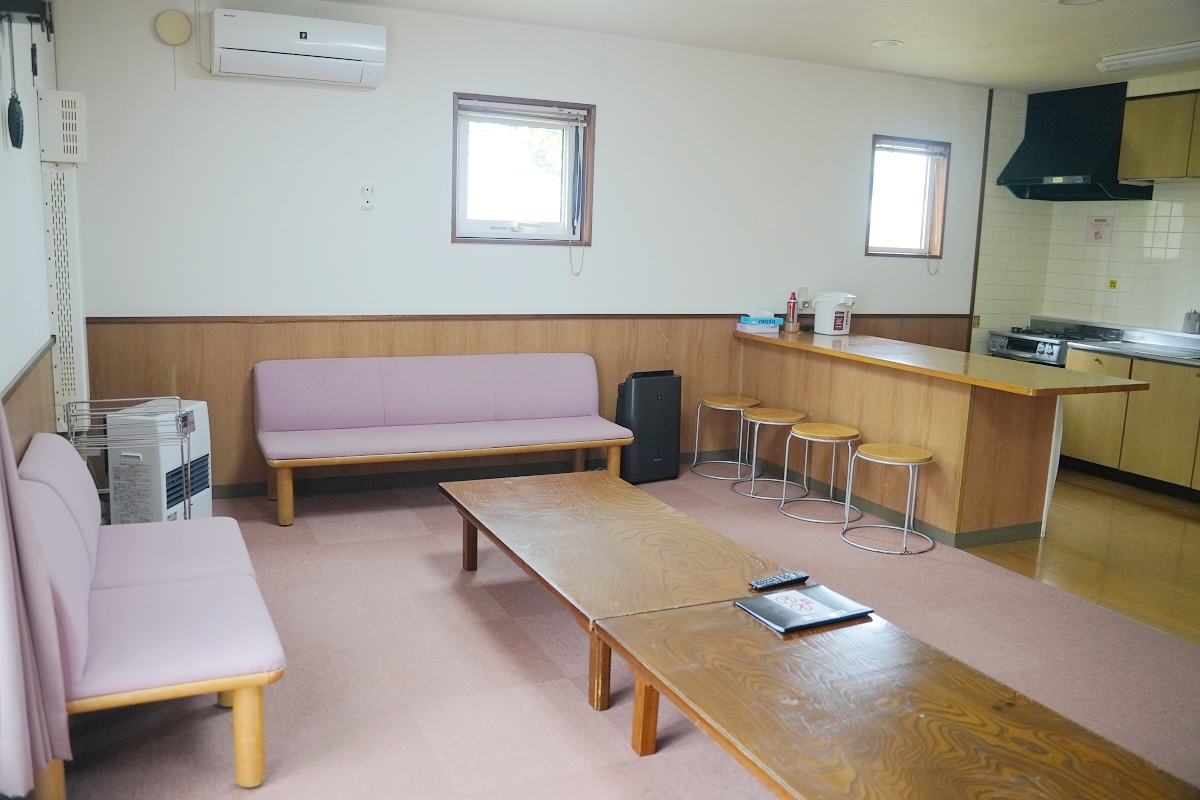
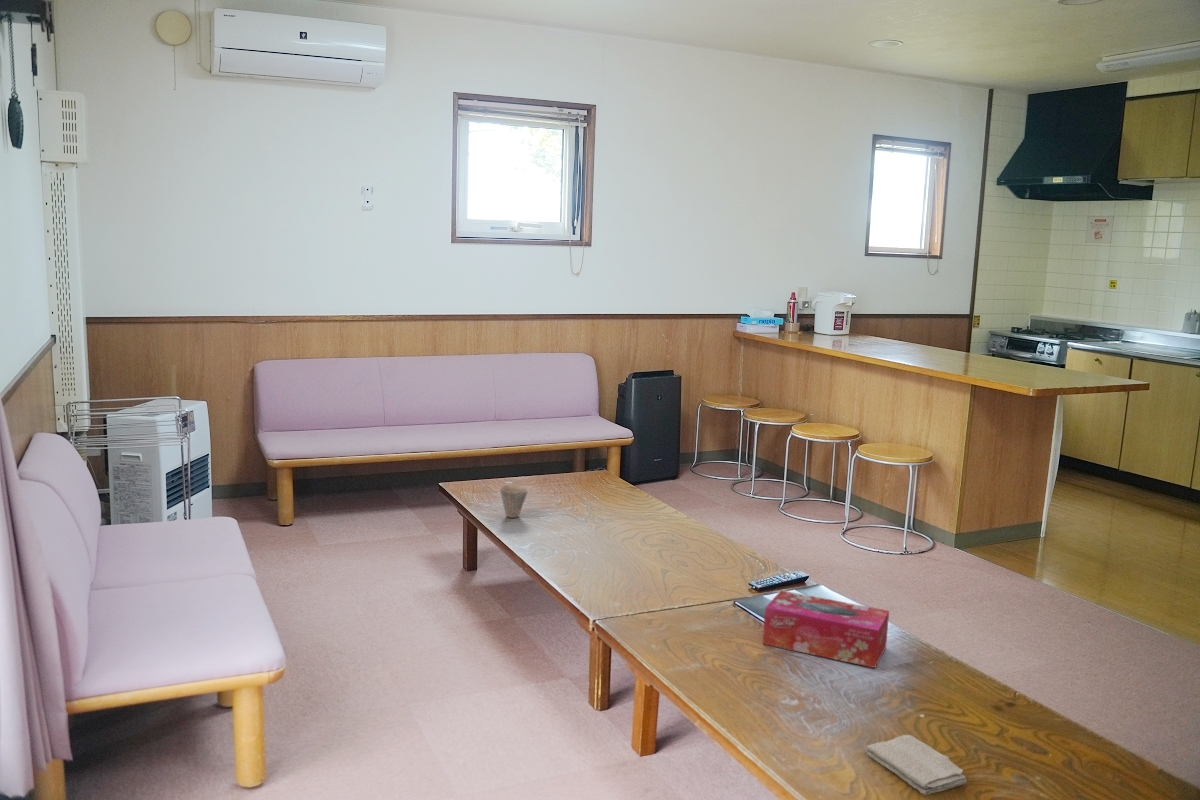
+ cup (513, 502)
+ washcloth (915, 762)
+ tissue box (825, 627)
